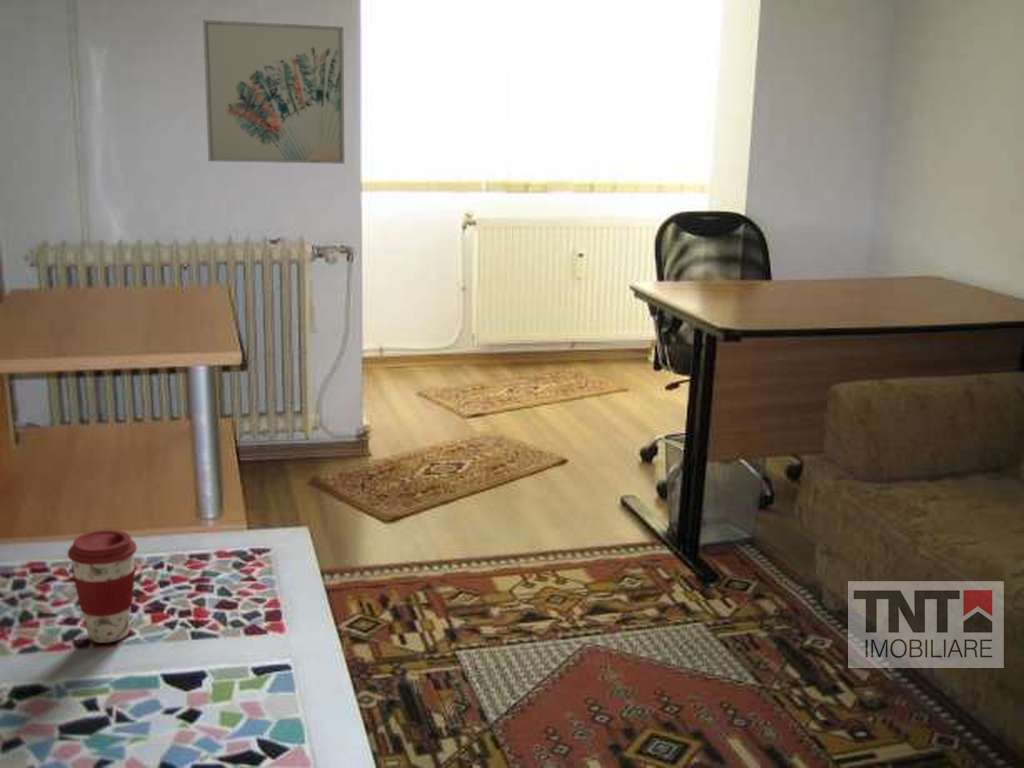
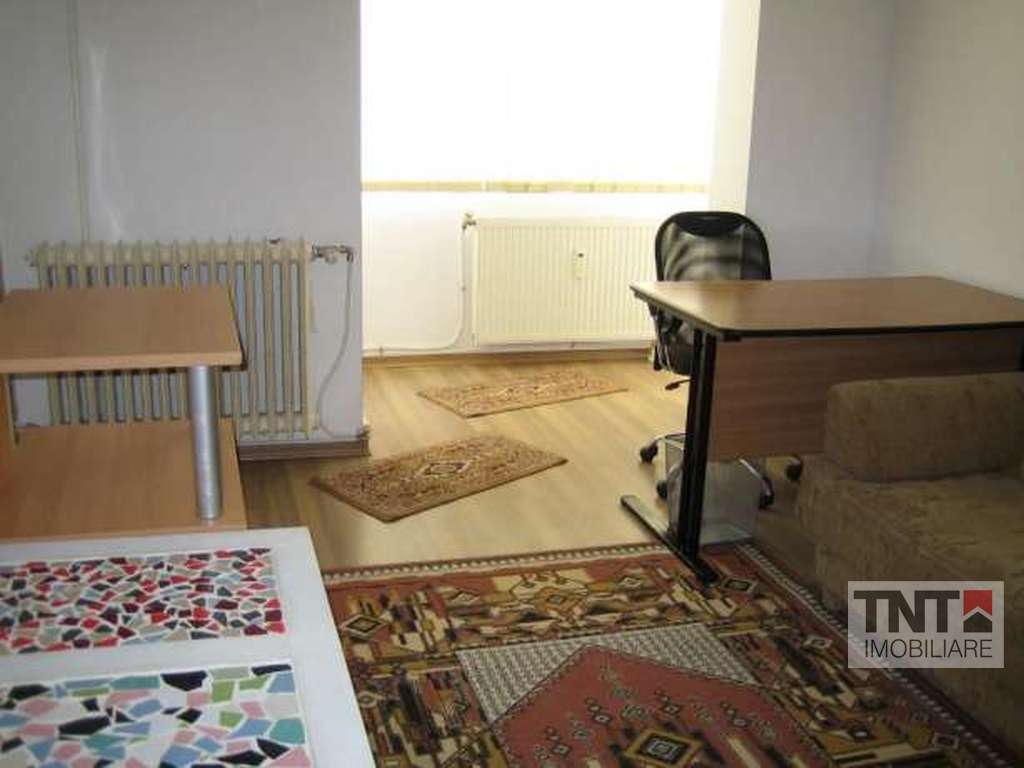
- coffee cup (105, 587)
- wall art (275, 94)
